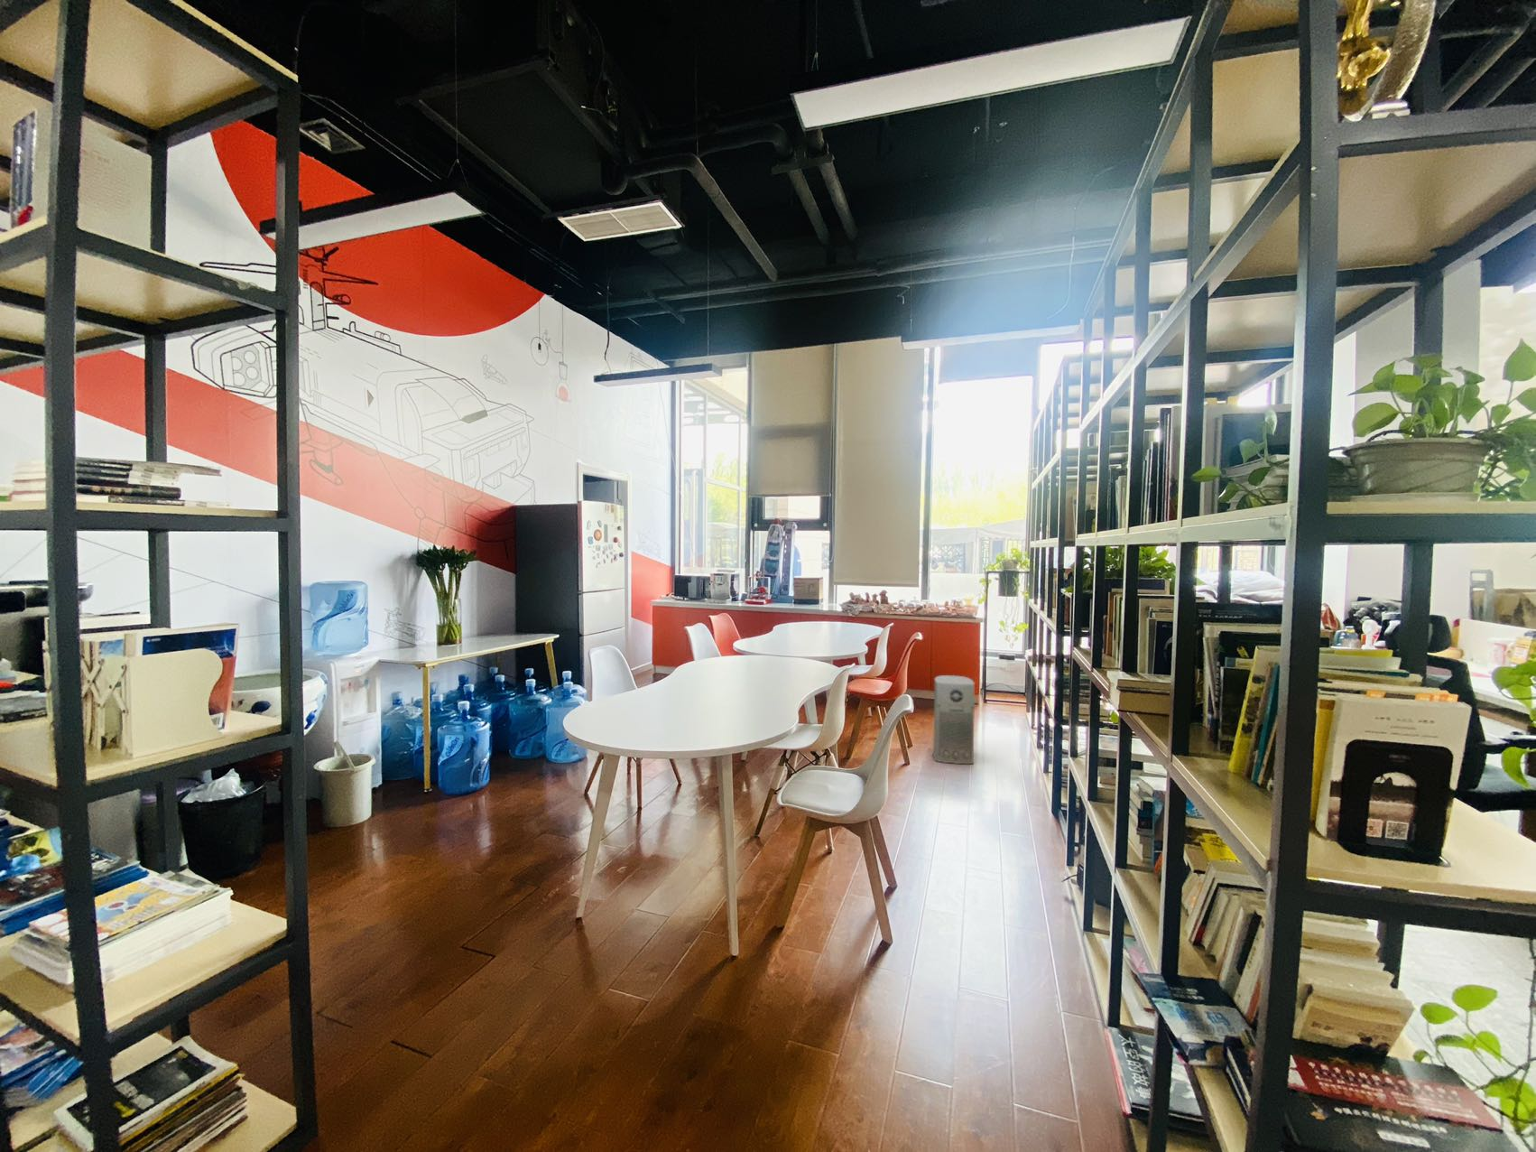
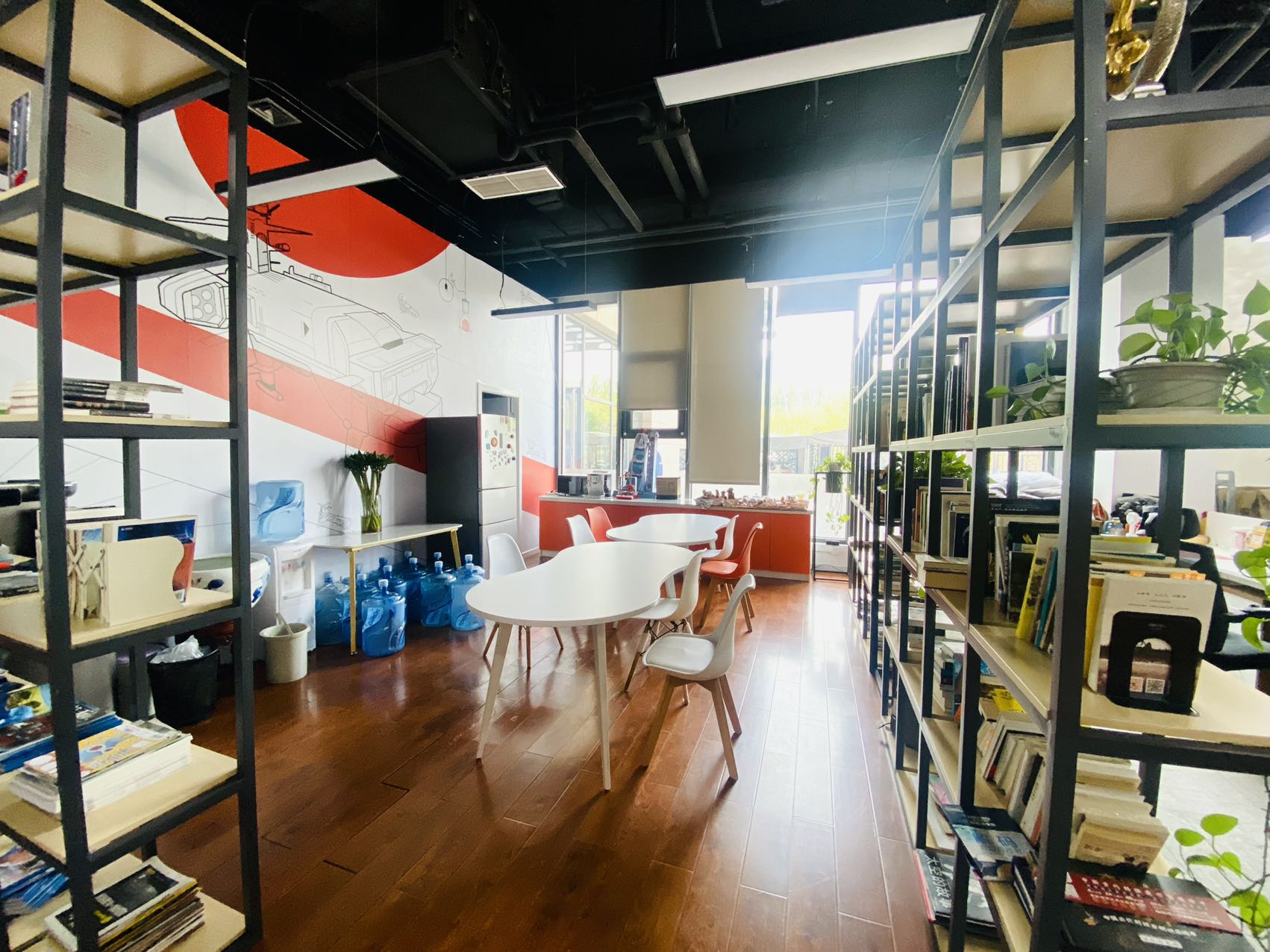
- air purifier (953, 718)
